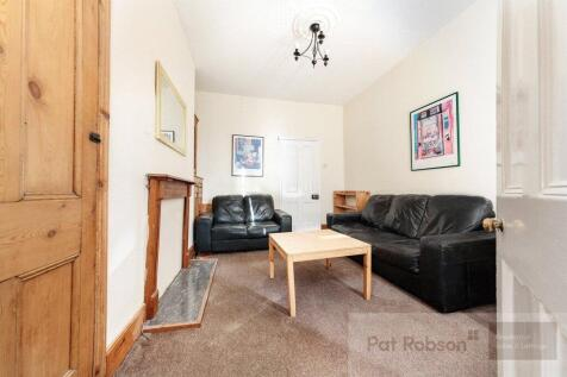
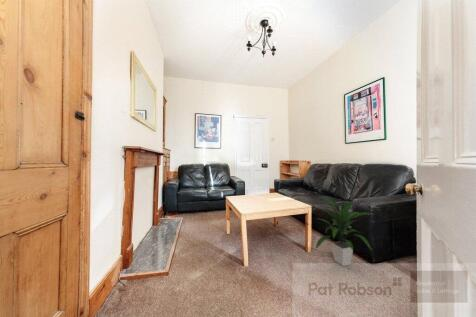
+ indoor plant (339, 228)
